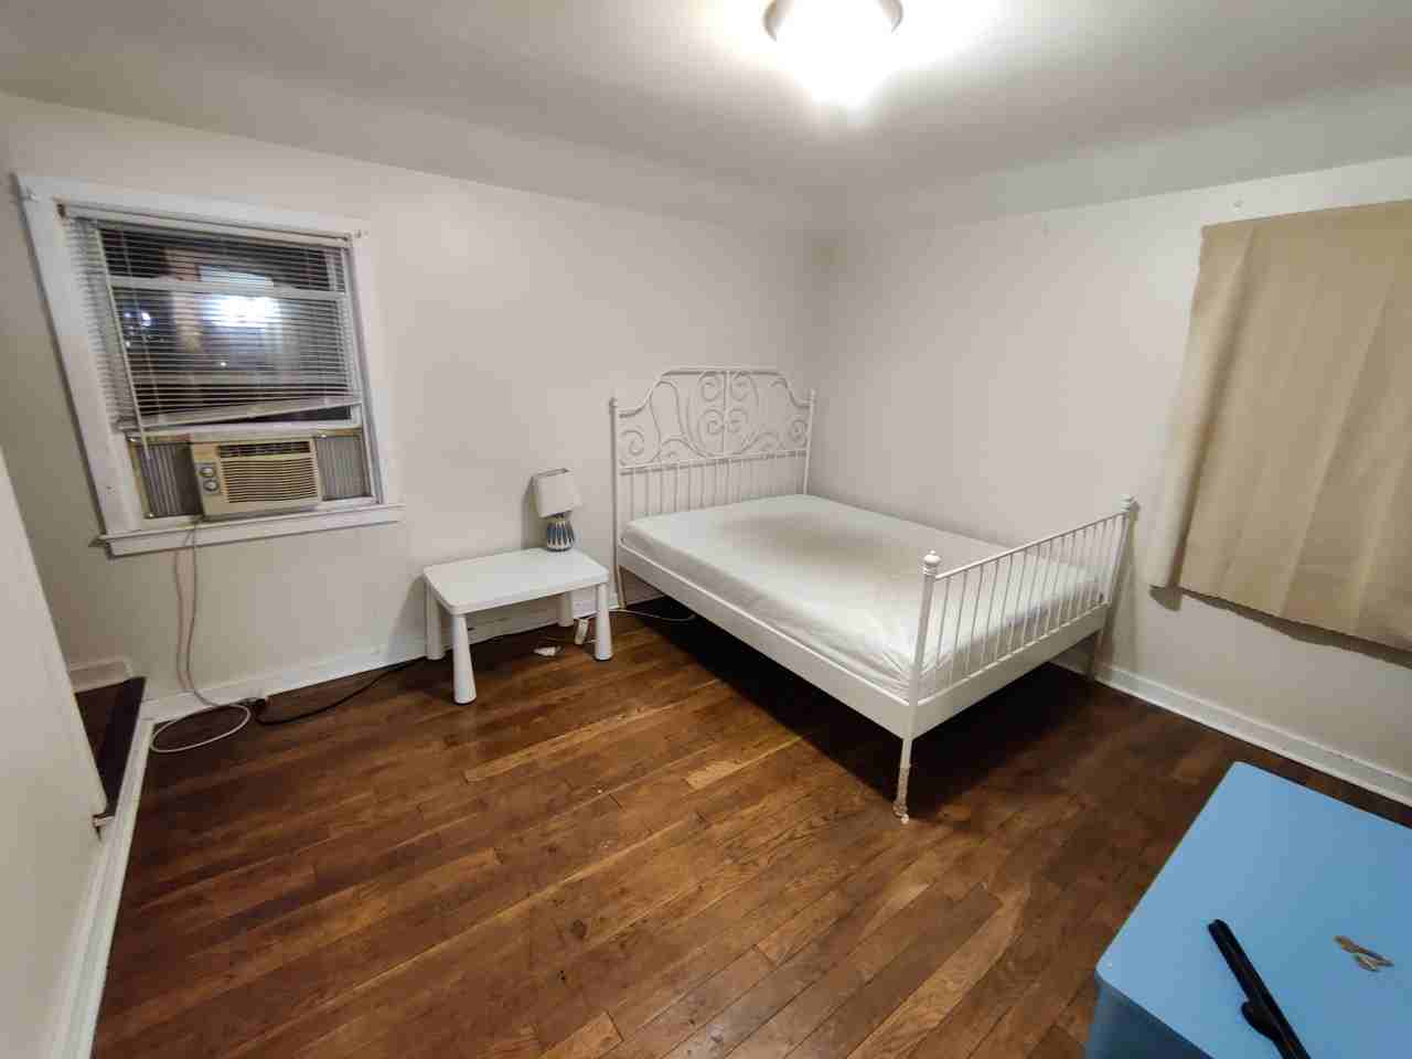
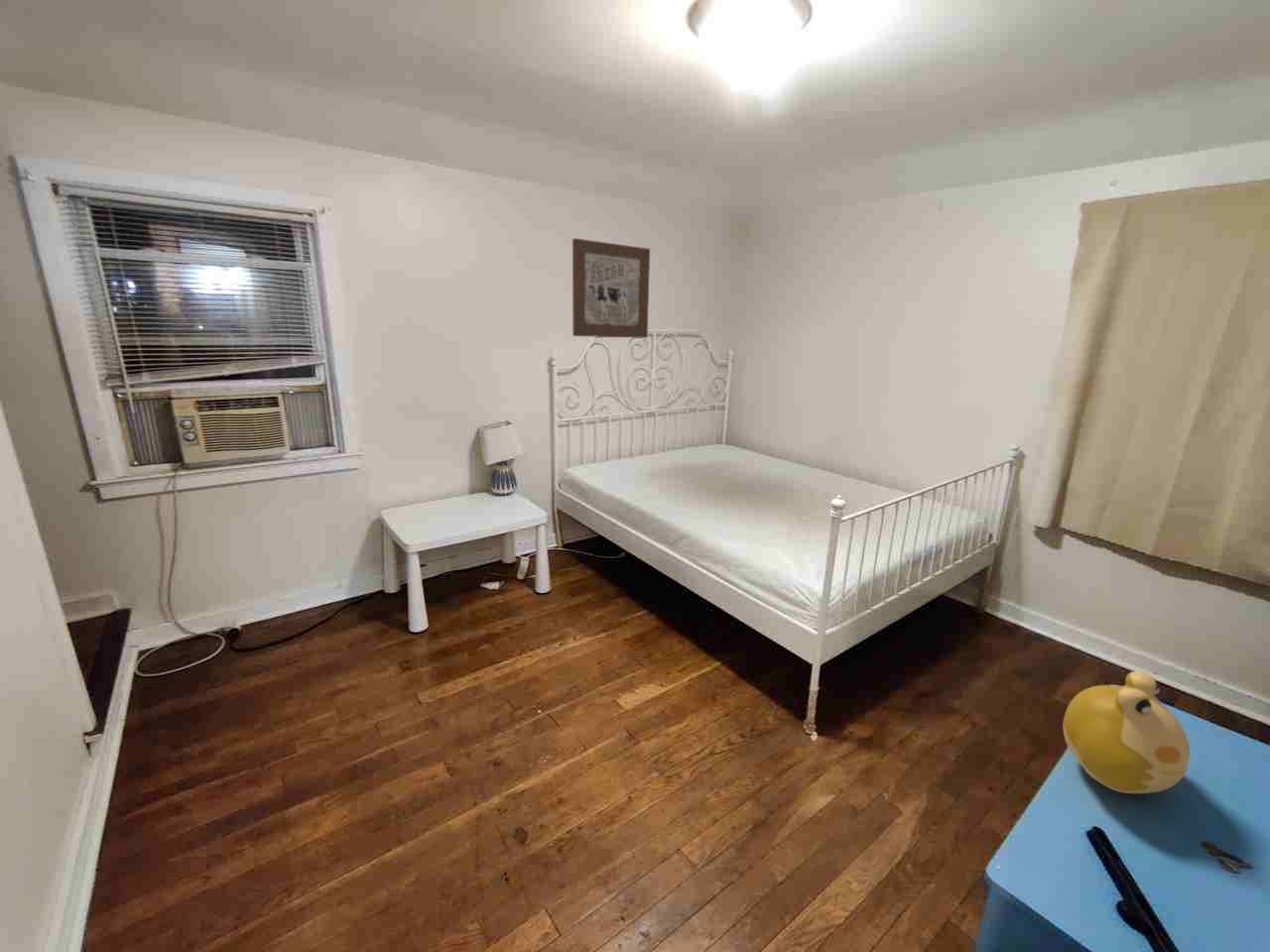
+ wall art (612, 291)
+ plush toy (1125, 730)
